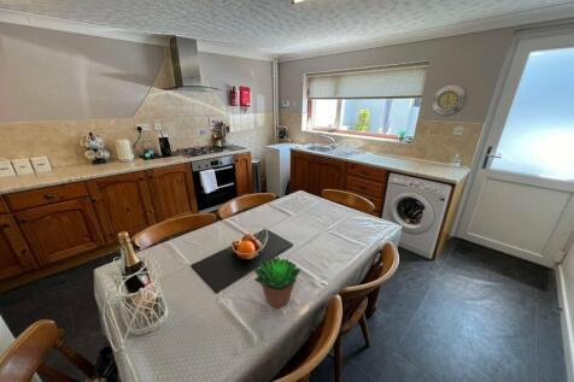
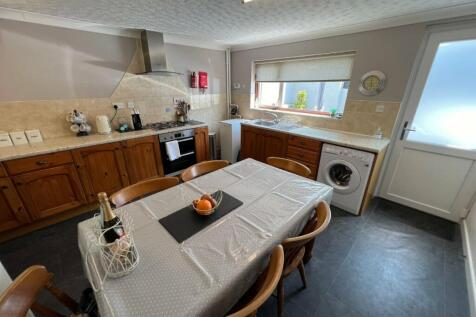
- succulent plant (276, 281)
